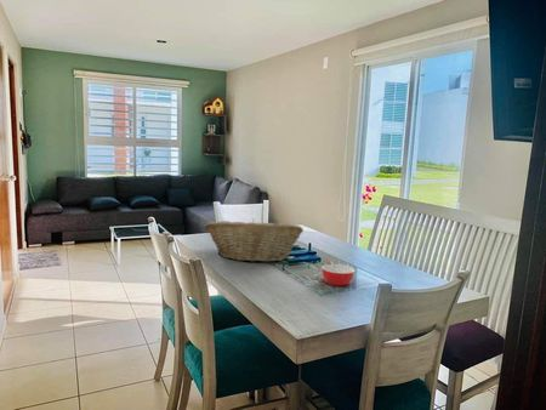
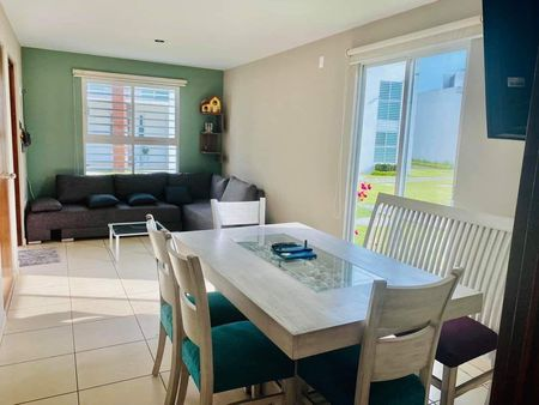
- fruit basket (254, 235)
- bowl (335, 273)
